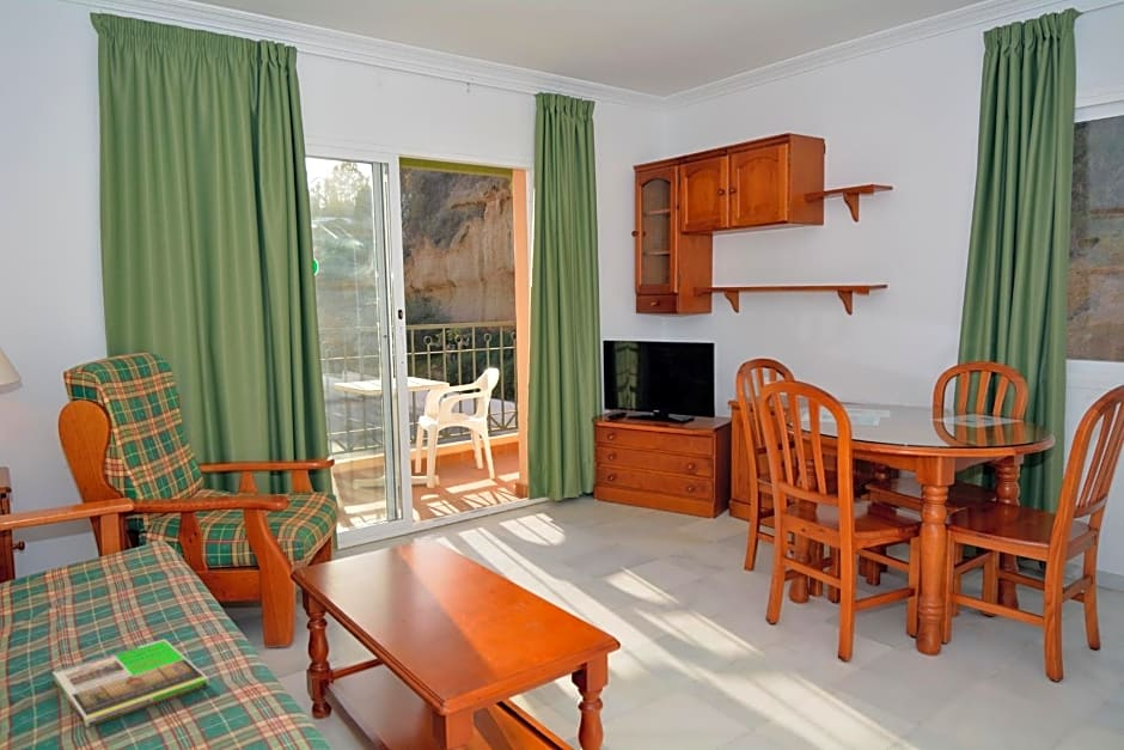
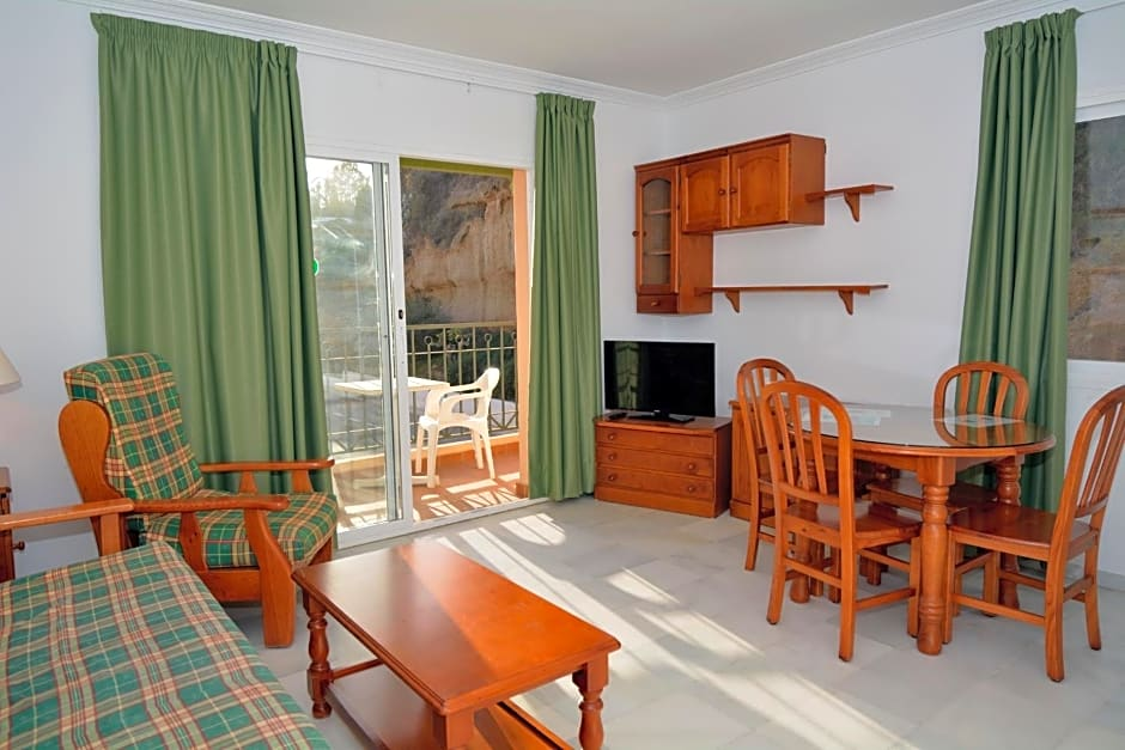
- magazine (129, 677)
